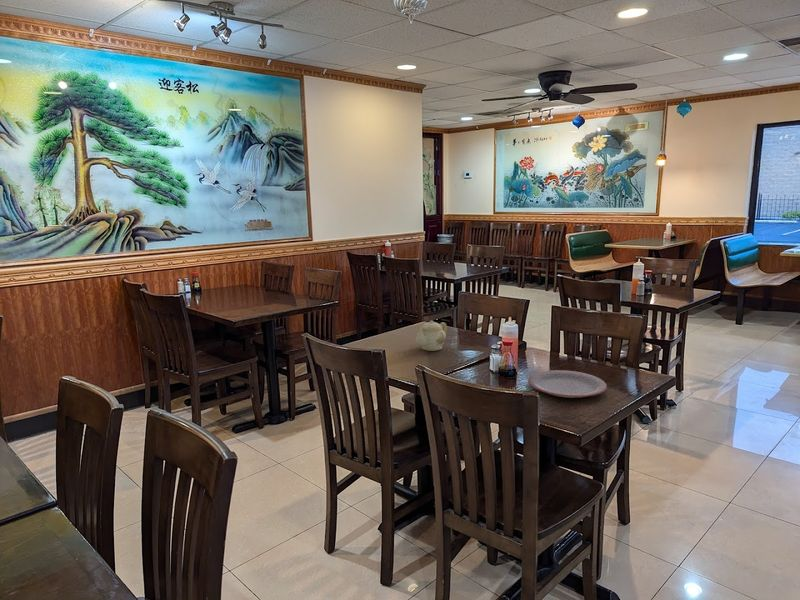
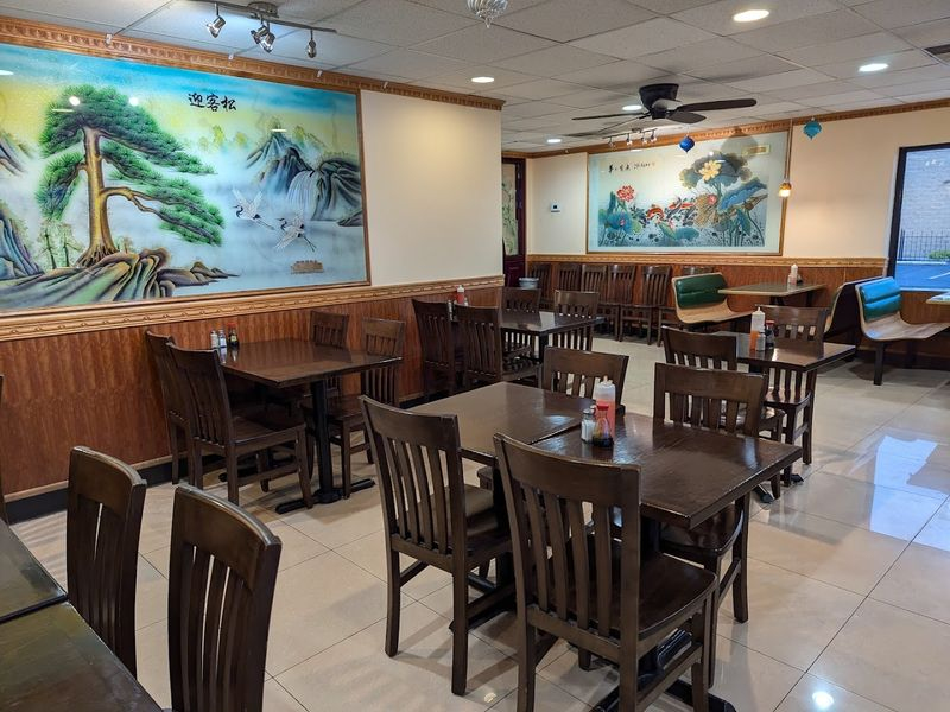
- plate (566, 385)
- teapot (432, 334)
